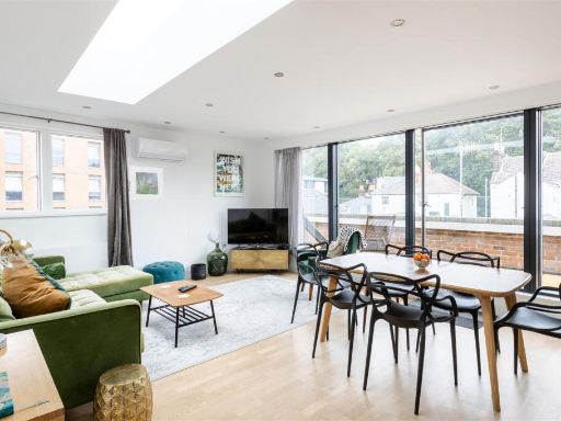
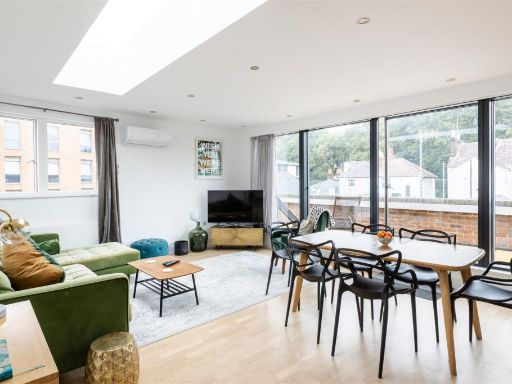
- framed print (147, 183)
